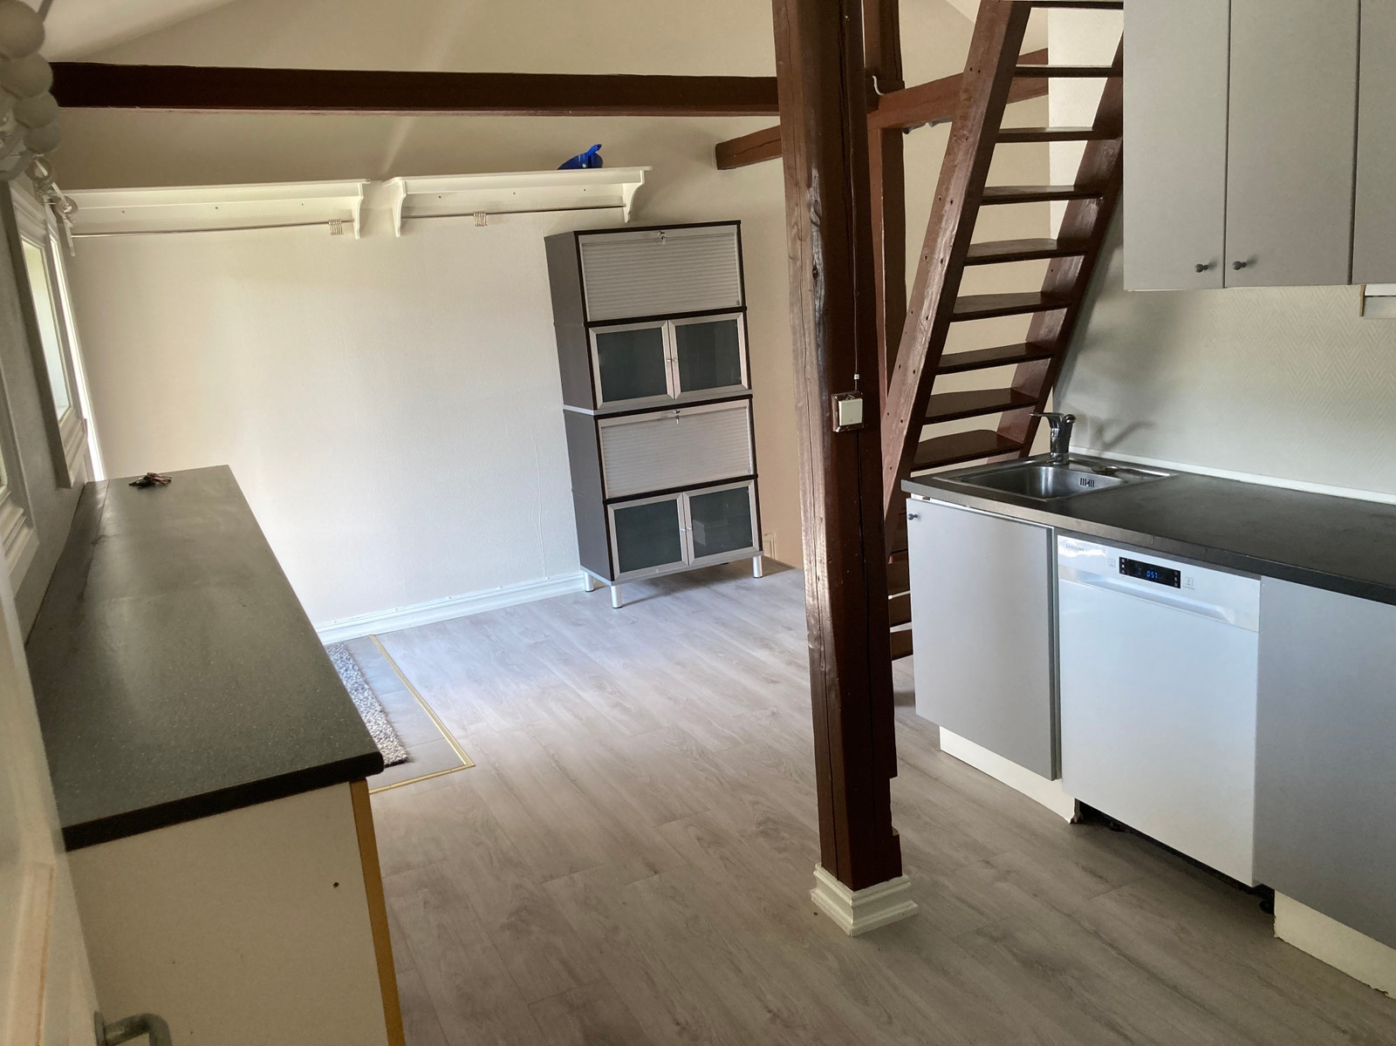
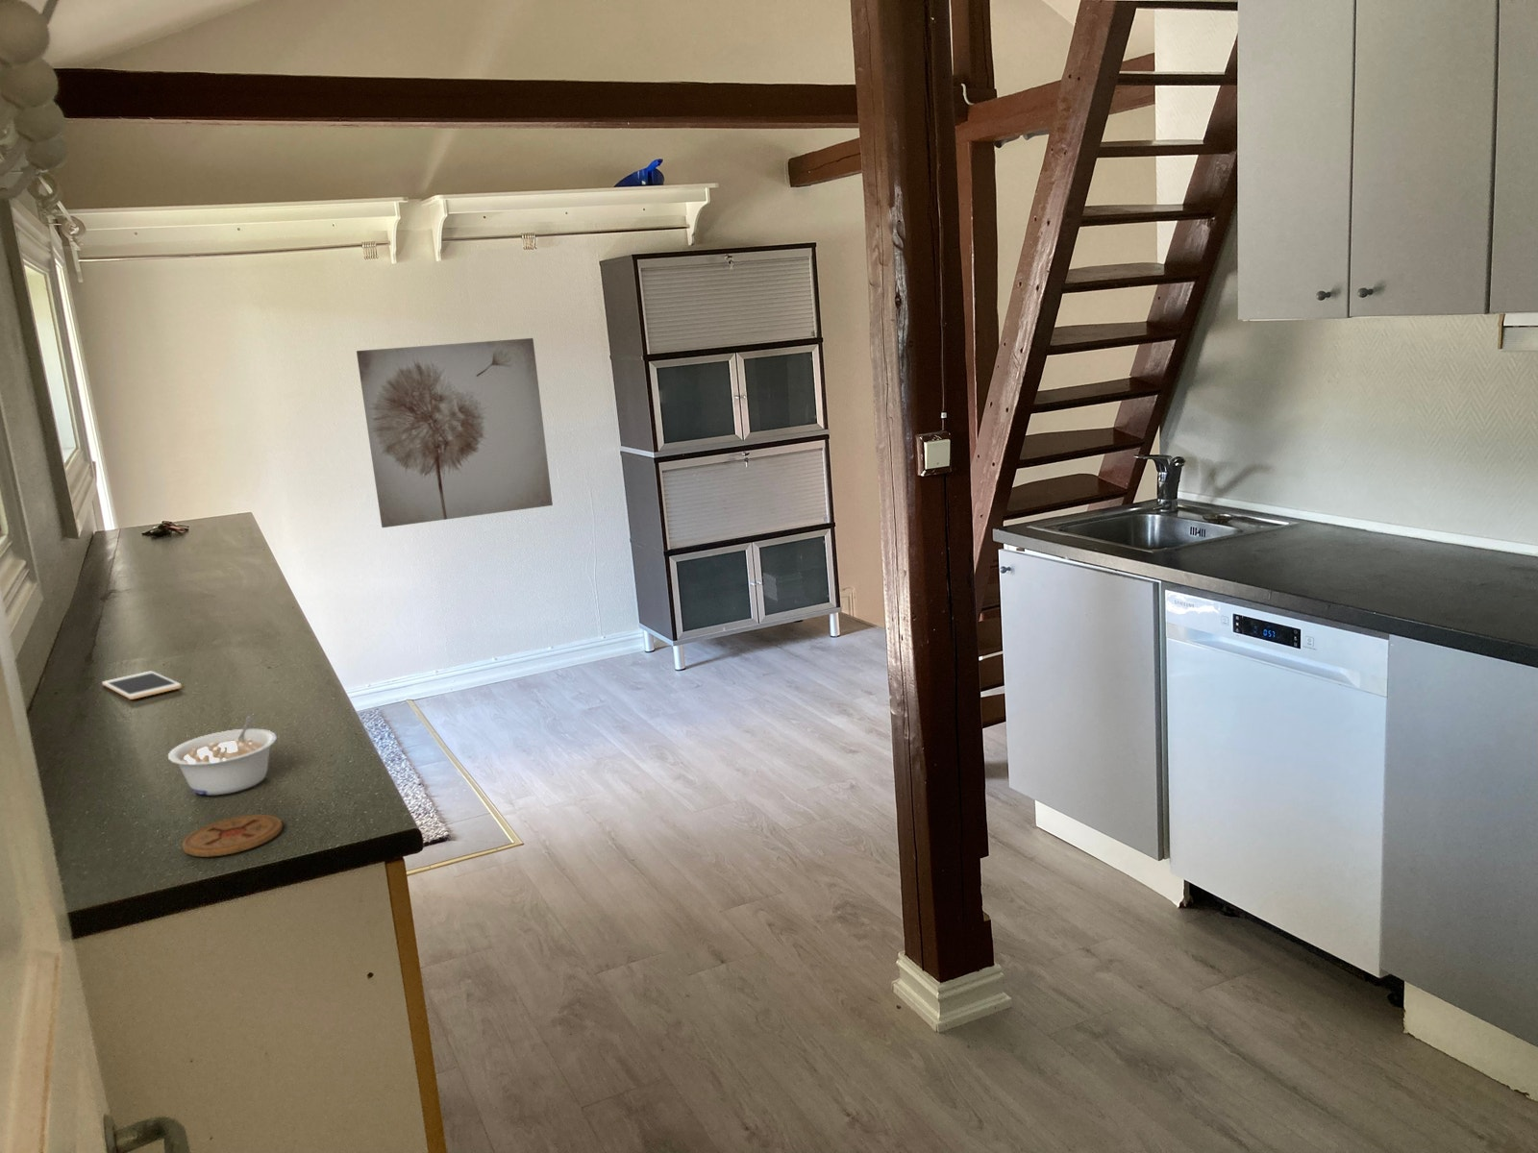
+ coaster (233, 834)
+ wall art (458, 430)
+ cell phone (140, 684)
+ legume (224, 759)
